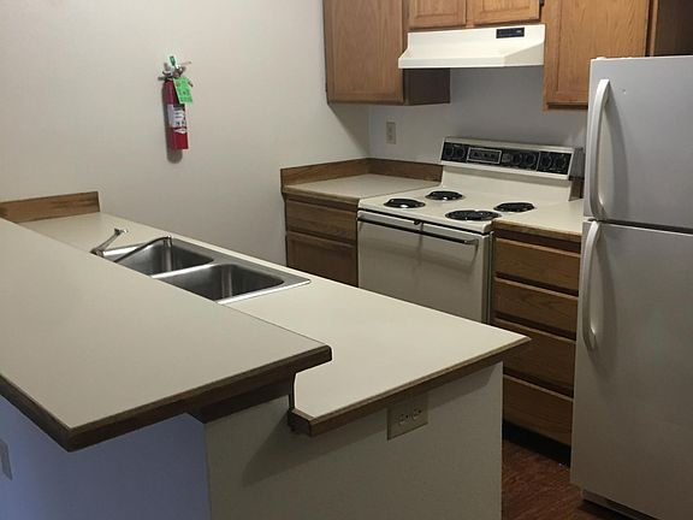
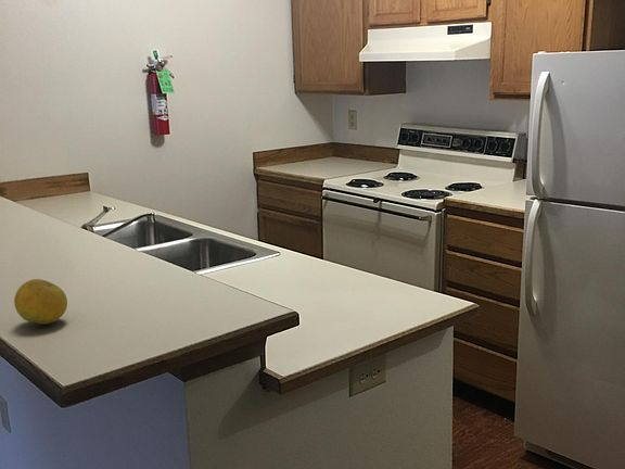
+ fruit (41, 302)
